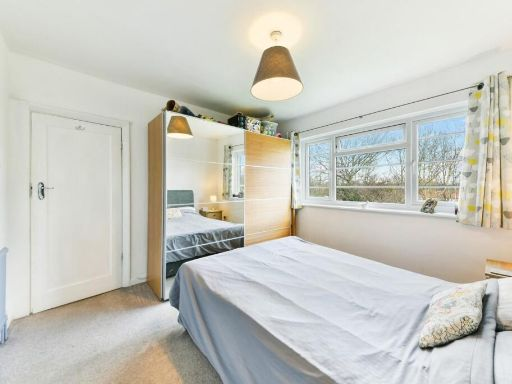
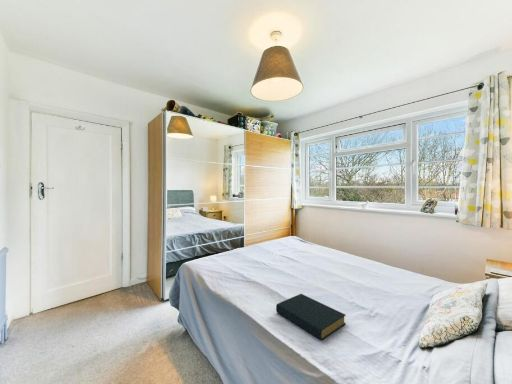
+ hardback book (309, 313)
